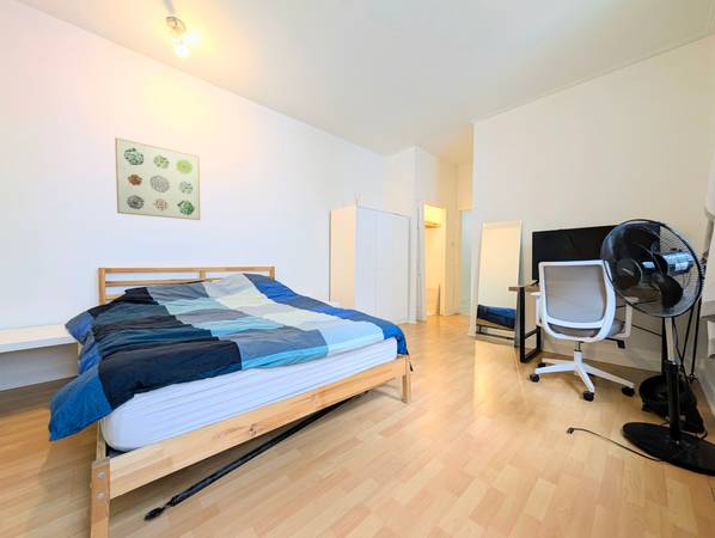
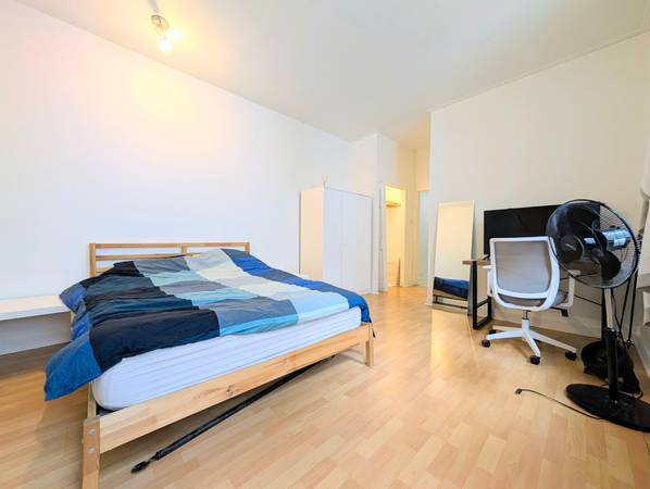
- wall art (160, 182)
